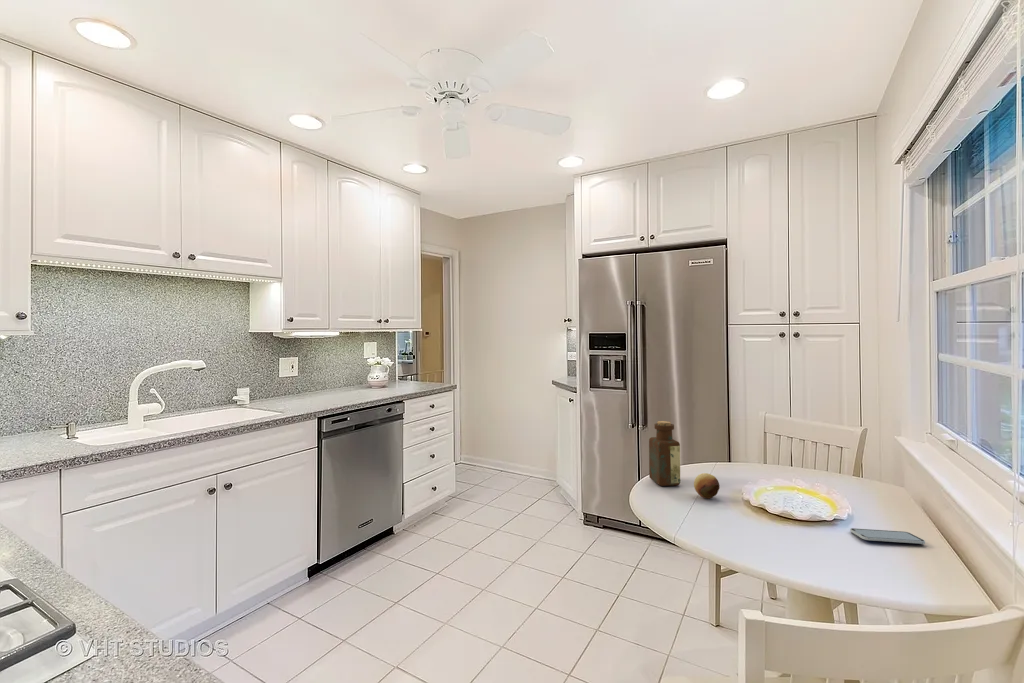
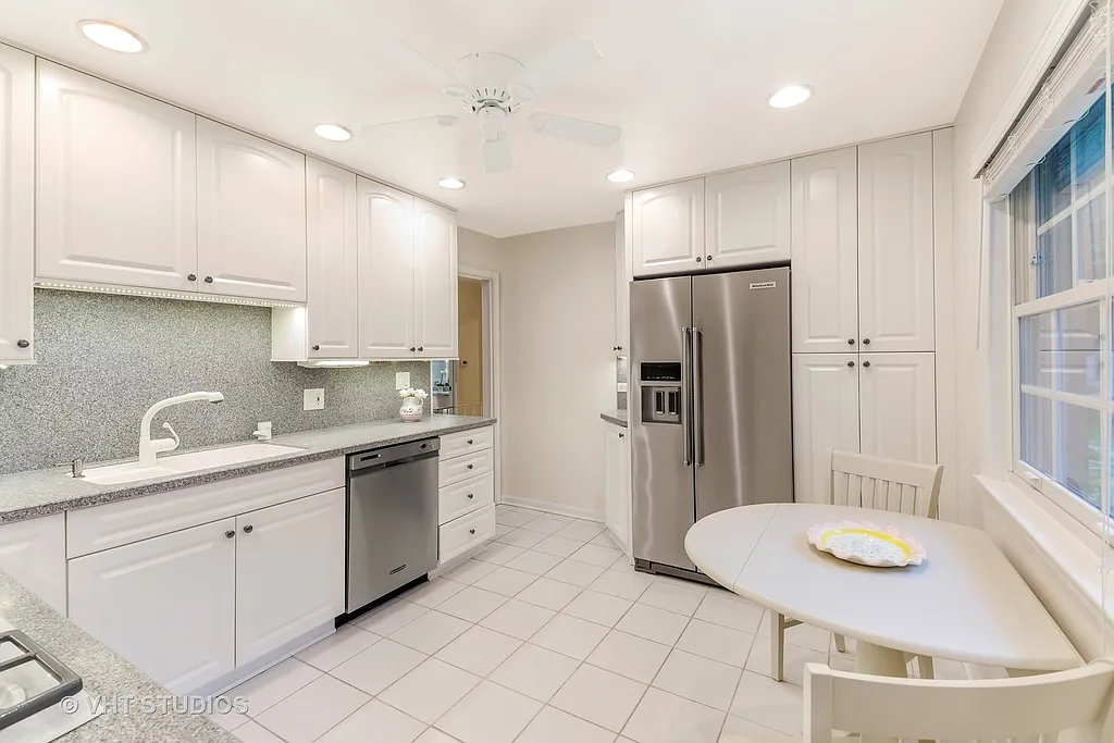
- smartphone (886, 535)
- fruit (706, 485)
- bottle (664, 452)
